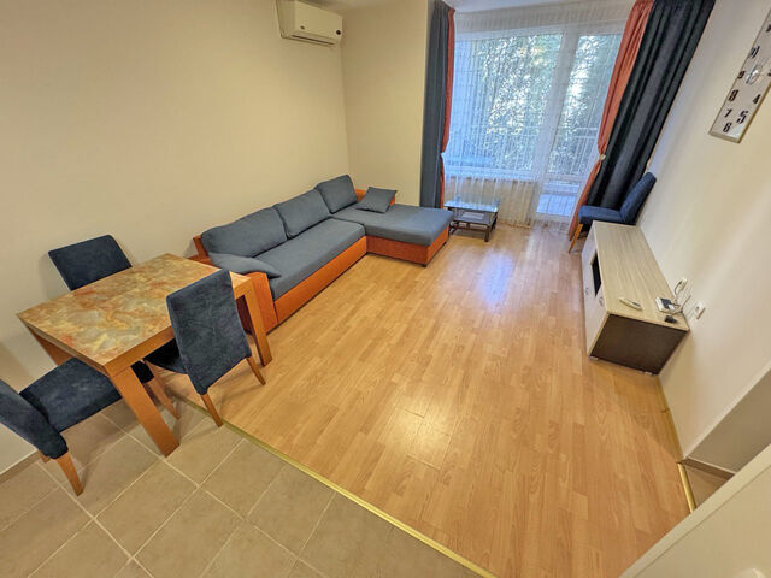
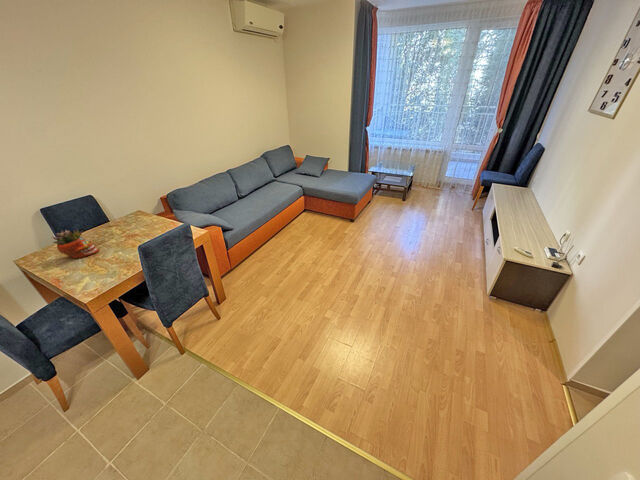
+ succulent planter (75, 242)
